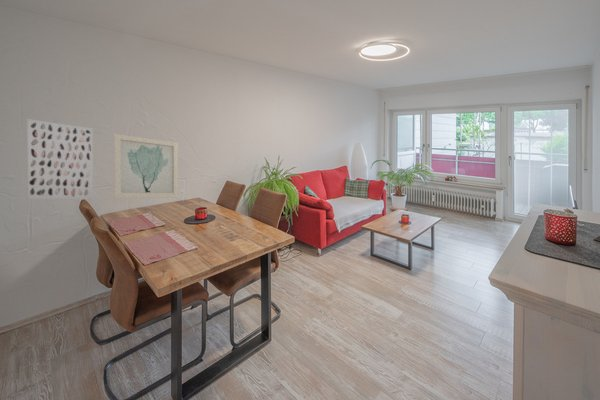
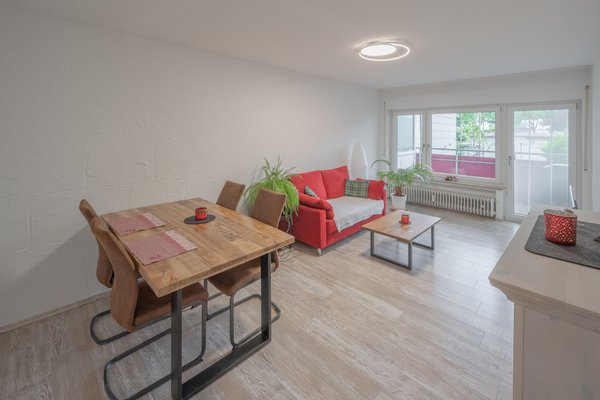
- wall art (148, 168)
- wall art (62, 161)
